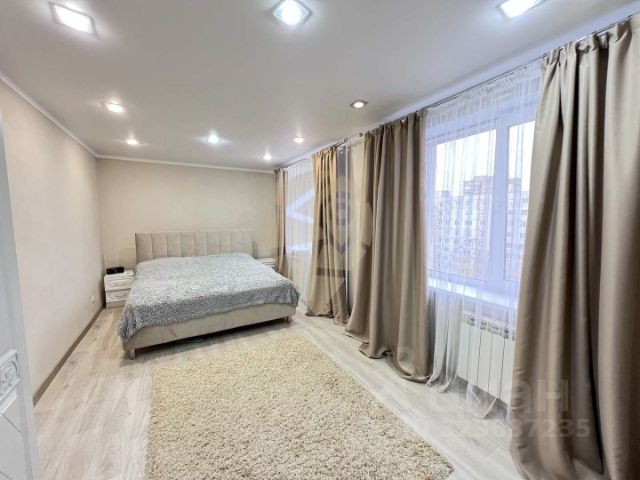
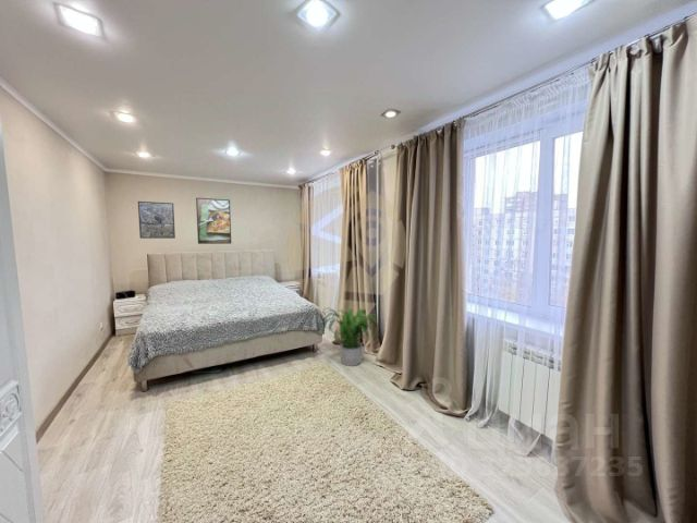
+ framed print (213, 221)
+ potted plant (352, 337)
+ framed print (157, 220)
